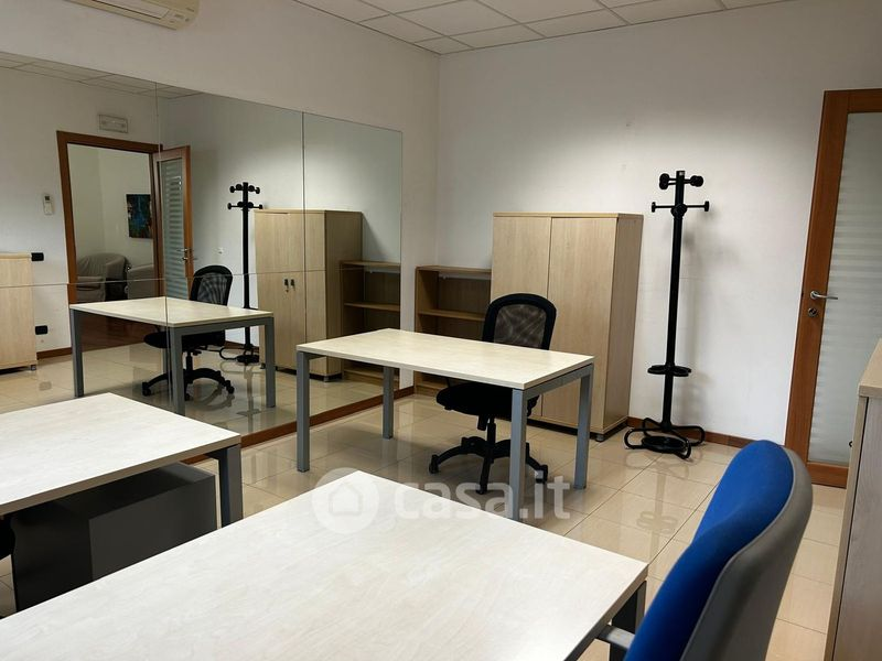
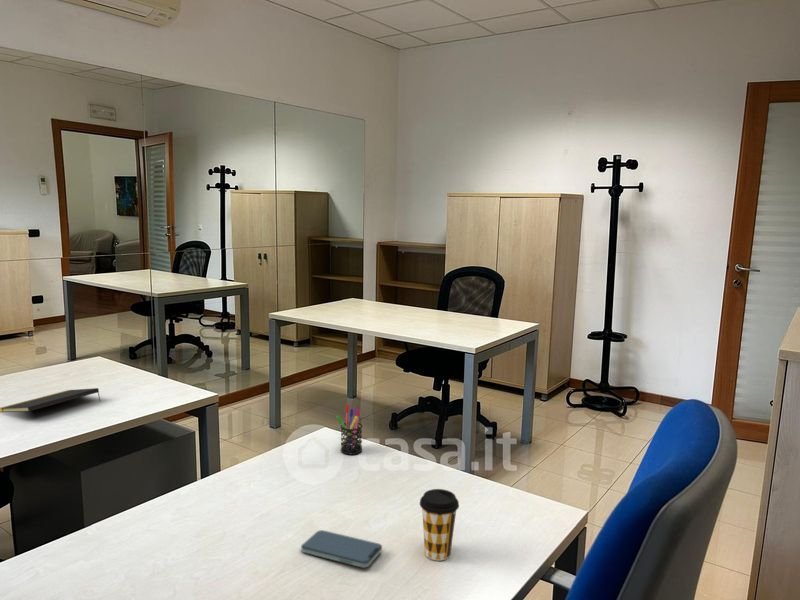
+ smartphone (341, 547)
+ notepad (50, 400)
+ pen holder (348, 428)
+ coffee cup (438, 525)
